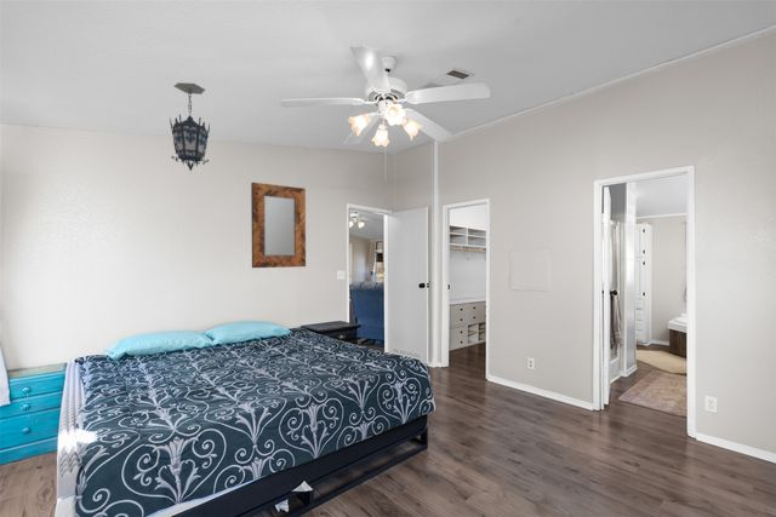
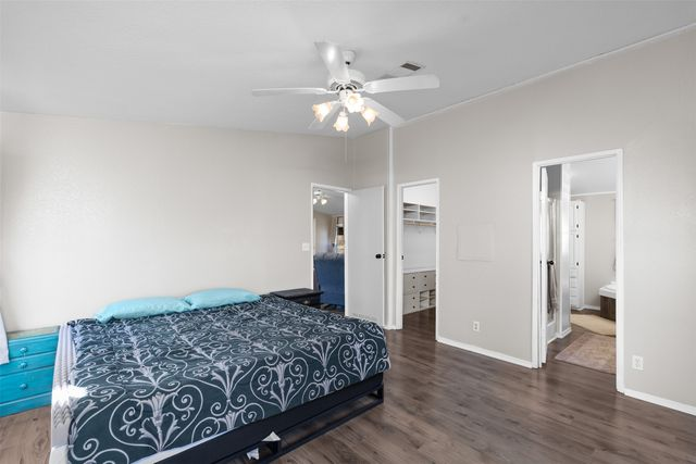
- home mirror (279, 226)
- hanging lantern (189, 130)
